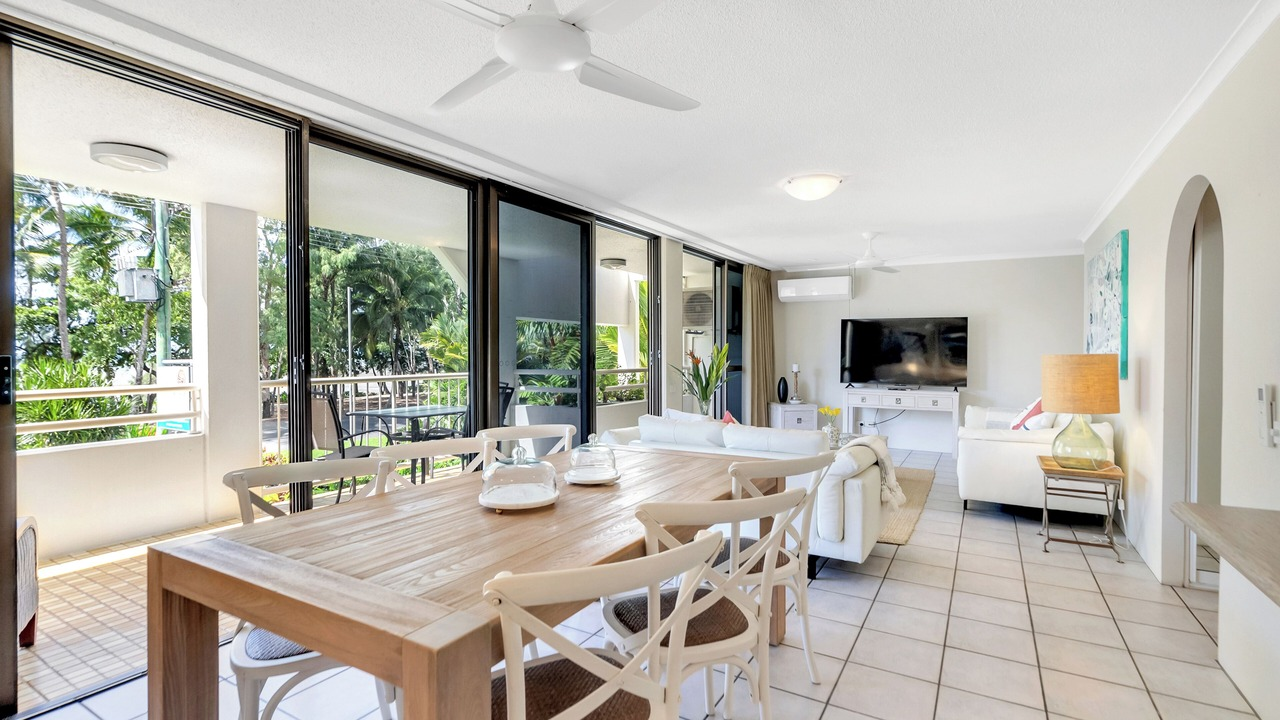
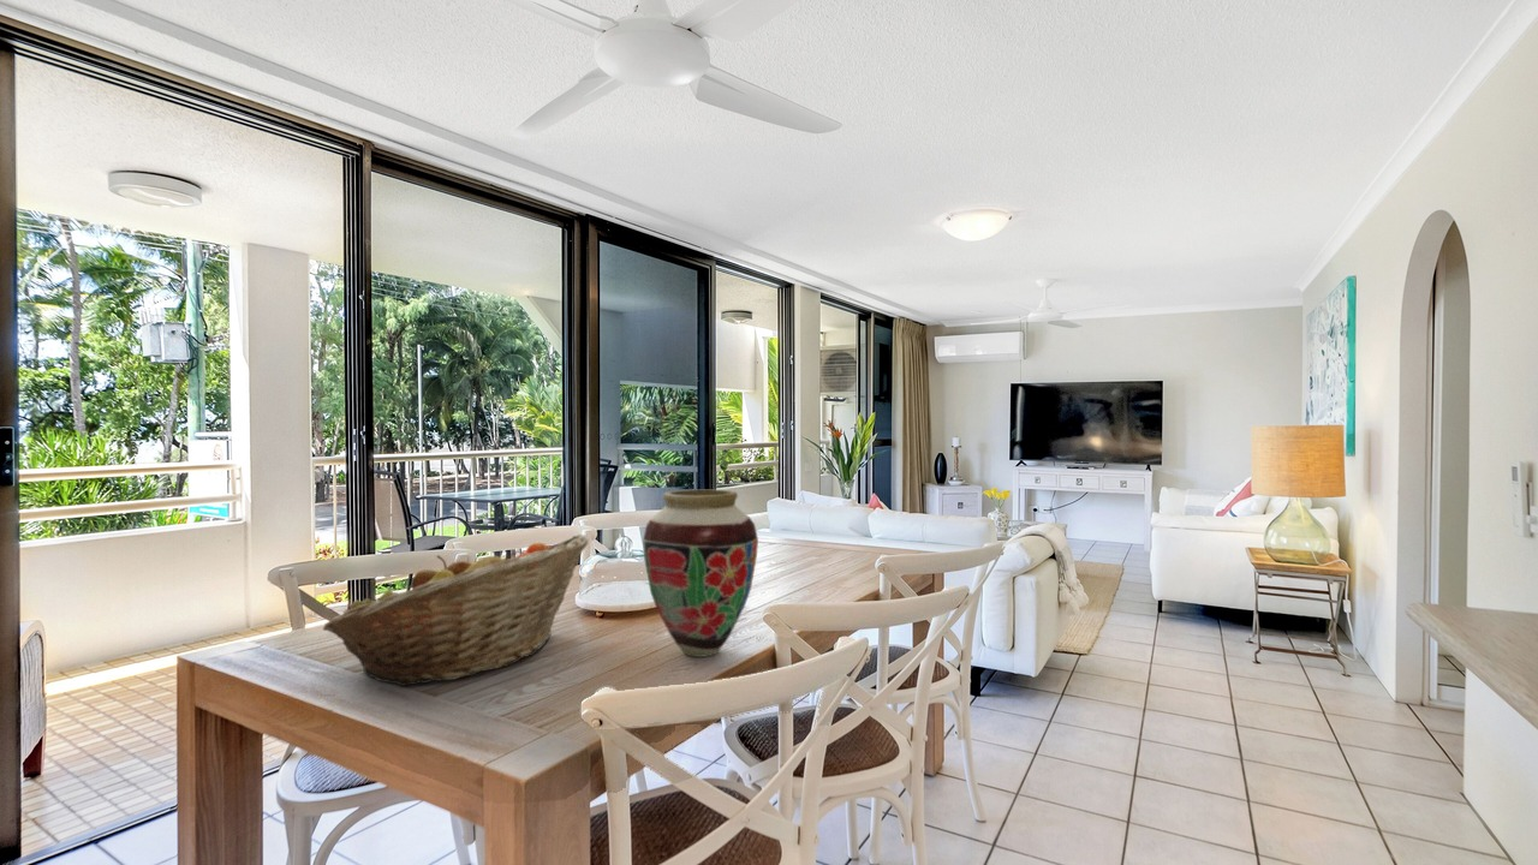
+ vase (701, 572)
+ fruit basket (472, 597)
